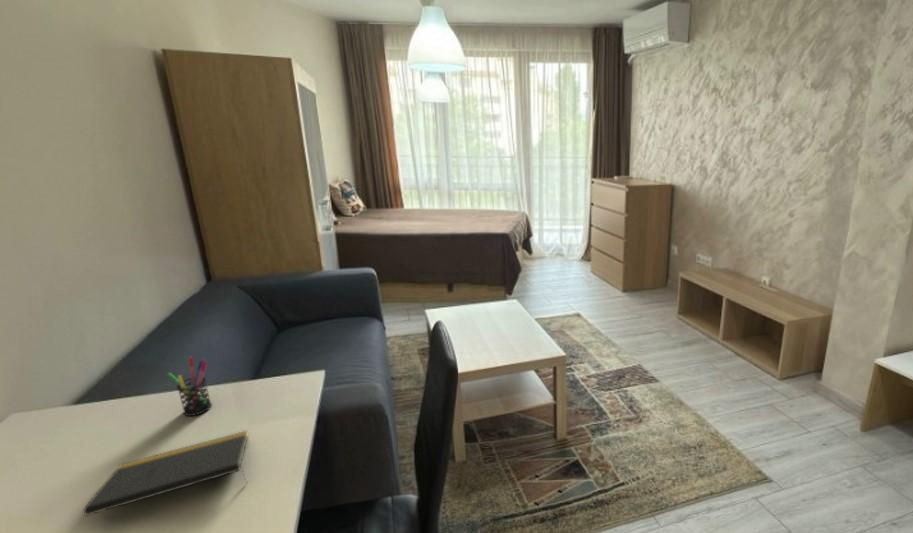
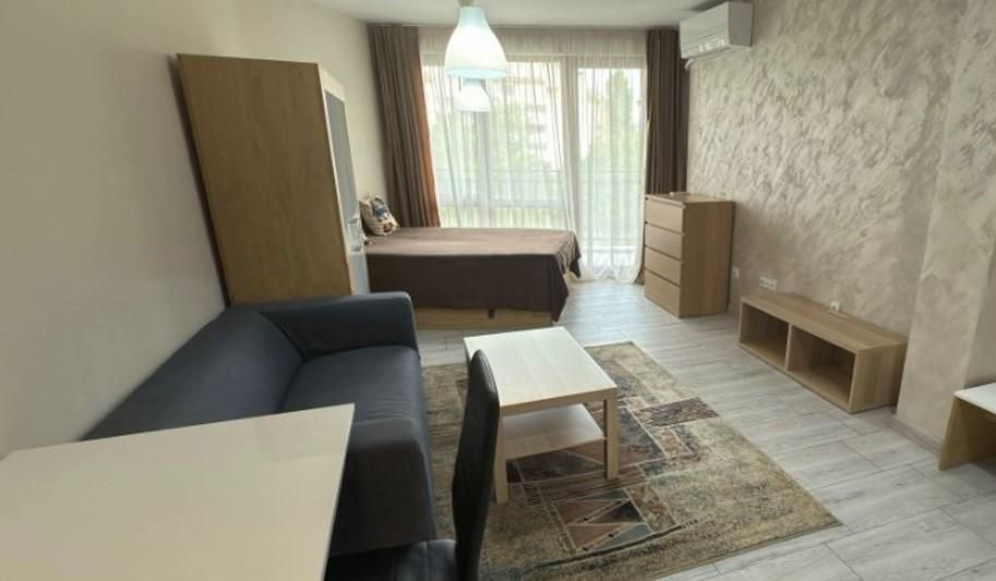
- pen holder (189, 384)
- notepad (177, 467)
